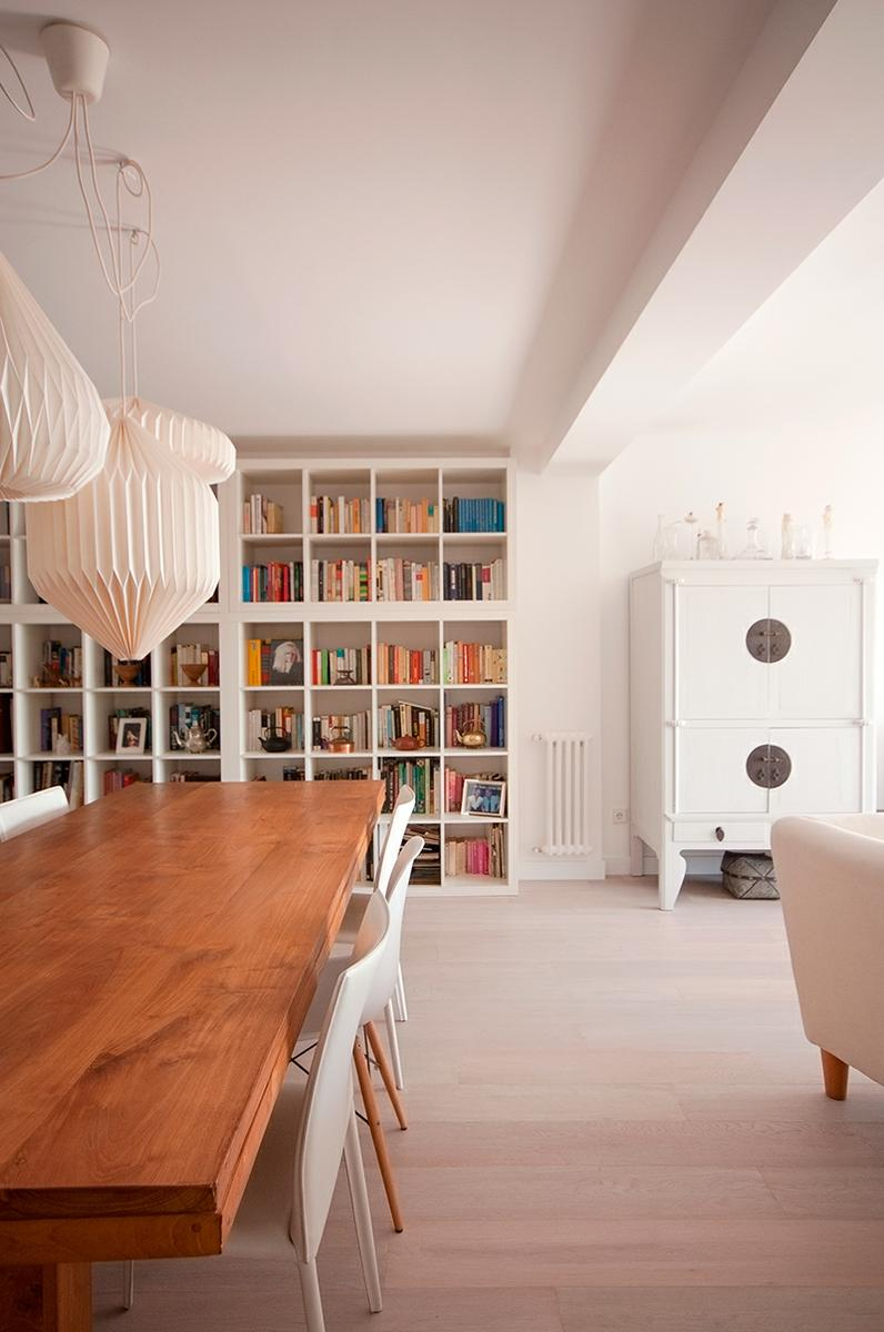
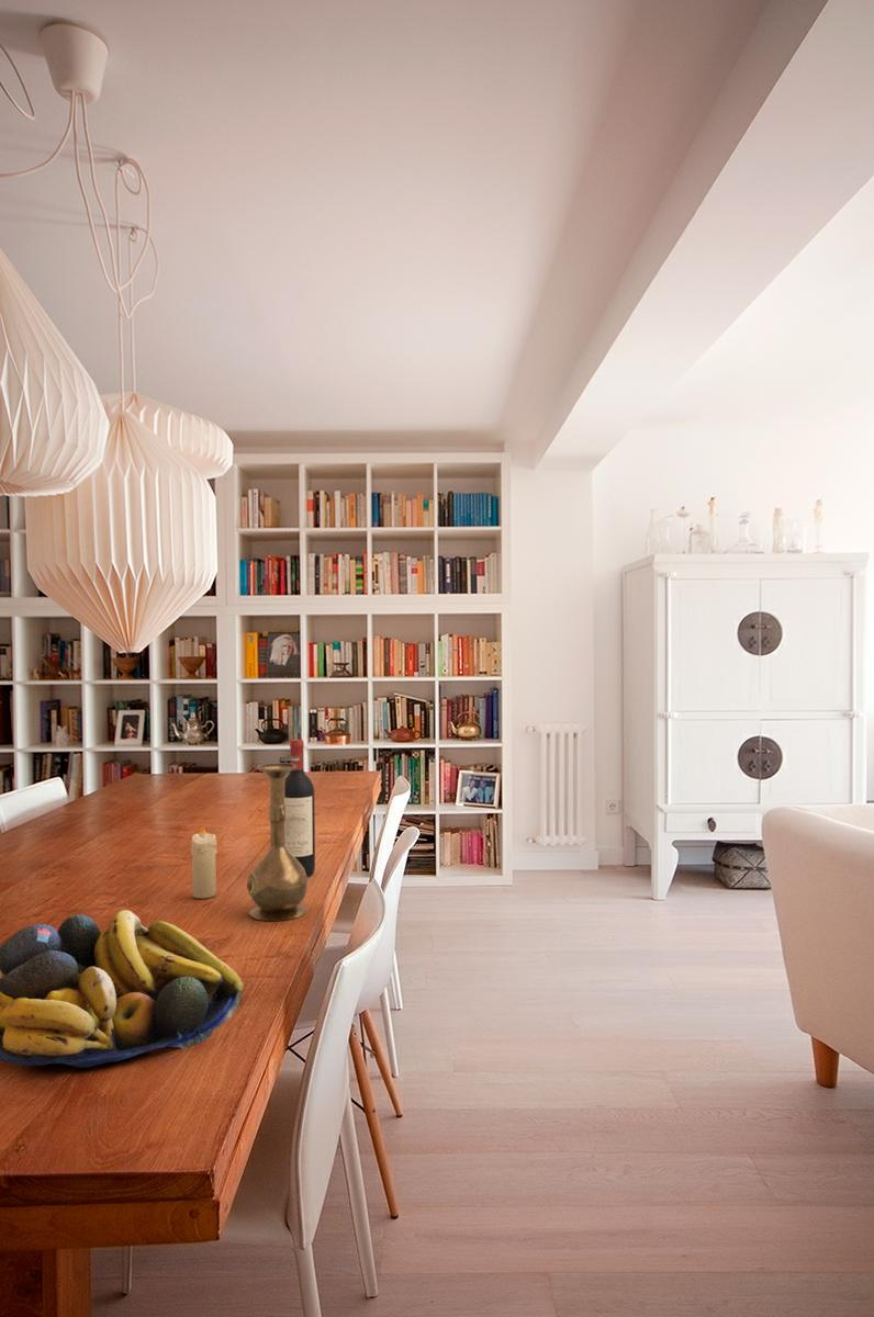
+ candle (204, 858)
+ fruit bowl (109, 965)
+ wine bottle (296, 807)
+ vase (277, 838)
